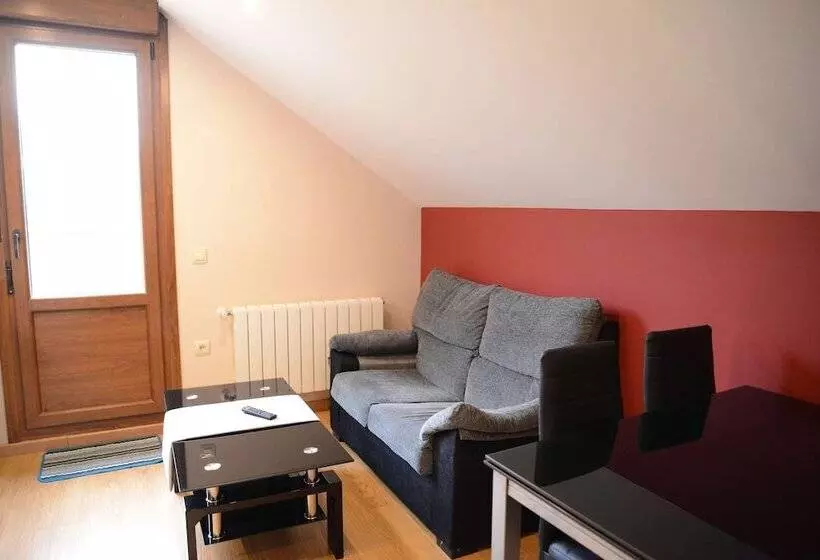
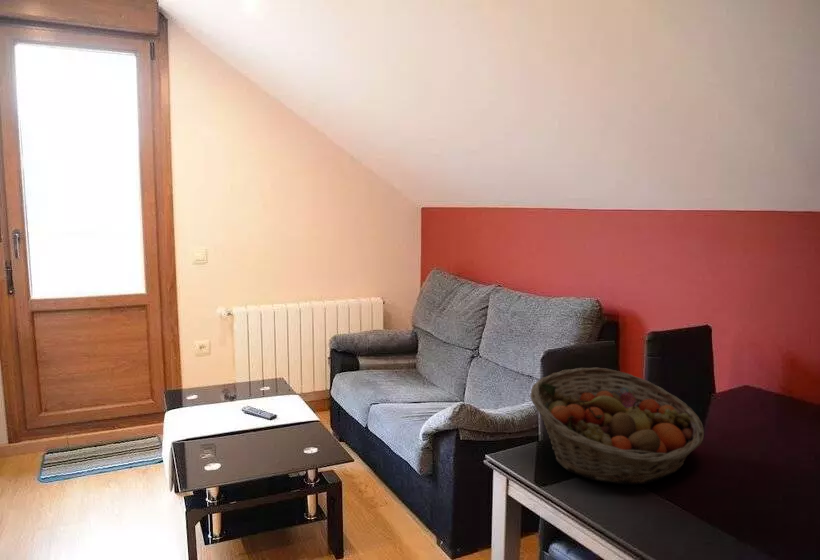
+ fruit basket (615, 421)
